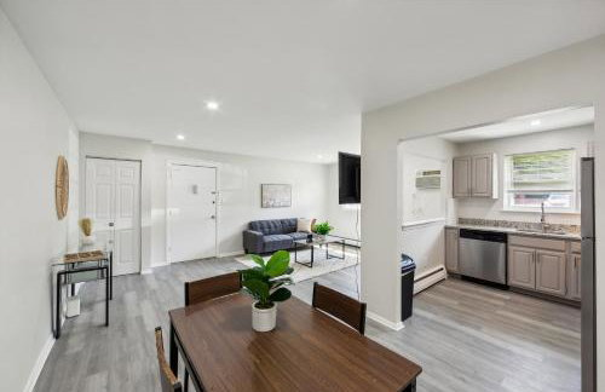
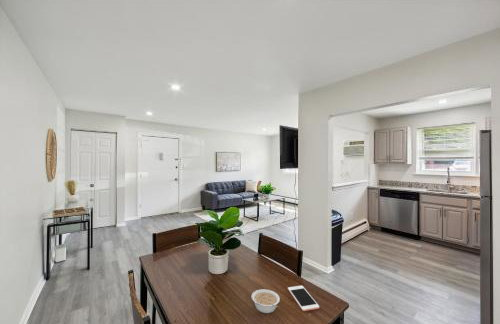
+ cell phone (302, 297)
+ legume (266, 301)
